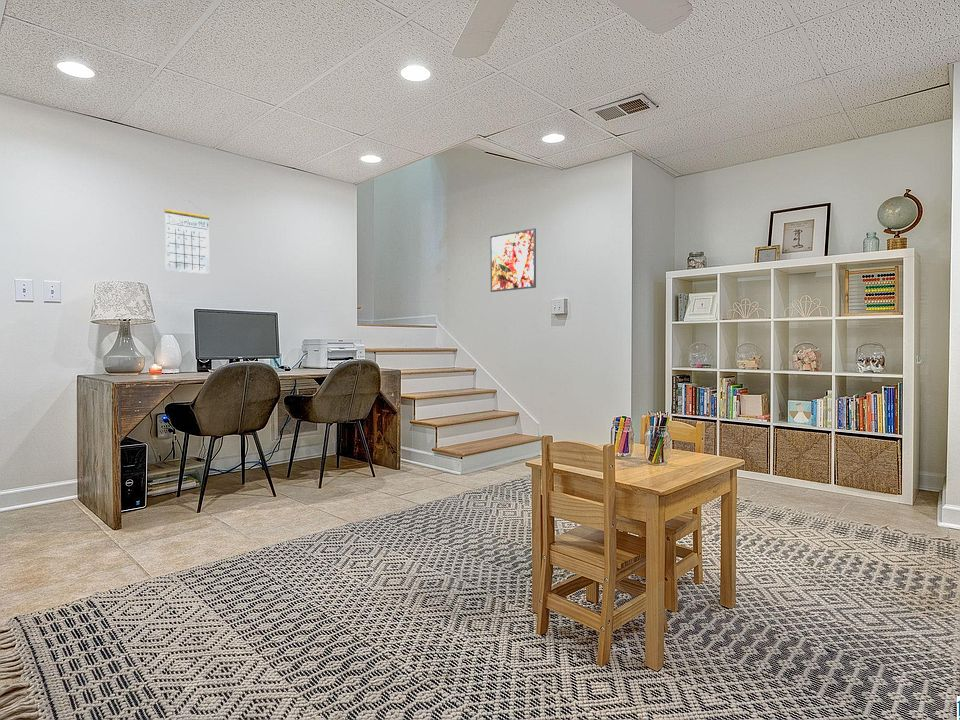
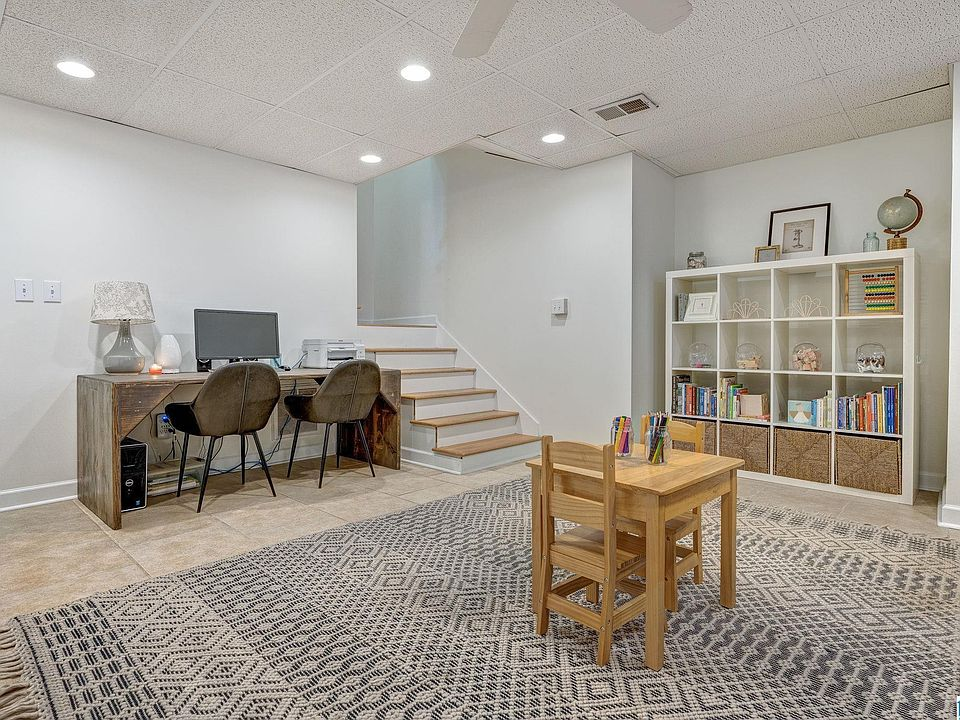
- calendar (187, 235)
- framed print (512, 261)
